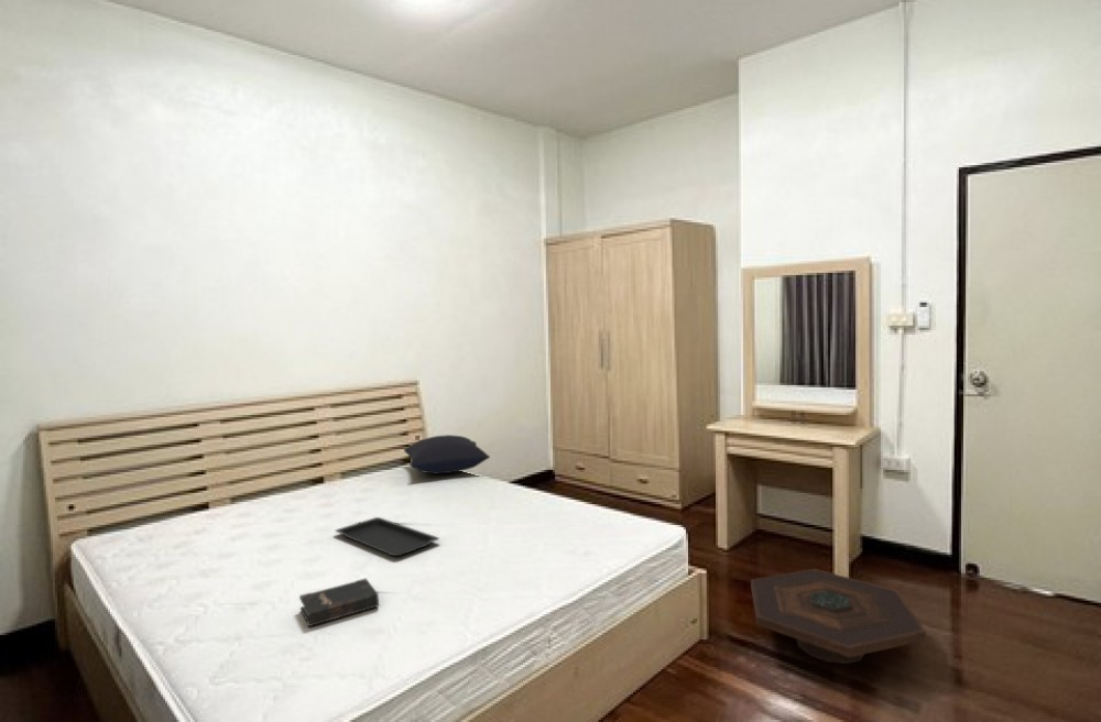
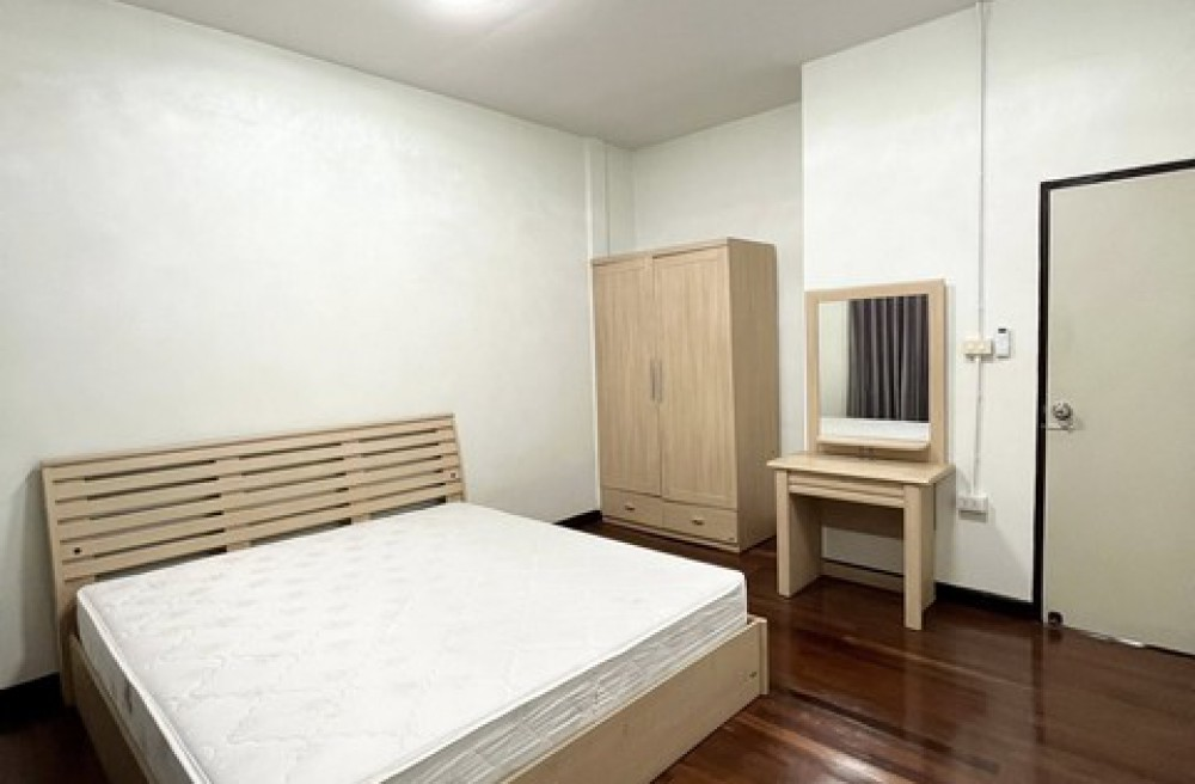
- serving tray (385, 536)
- pillow (445, 453)
- hardback book (339, 601)
- side table (829, 622)
